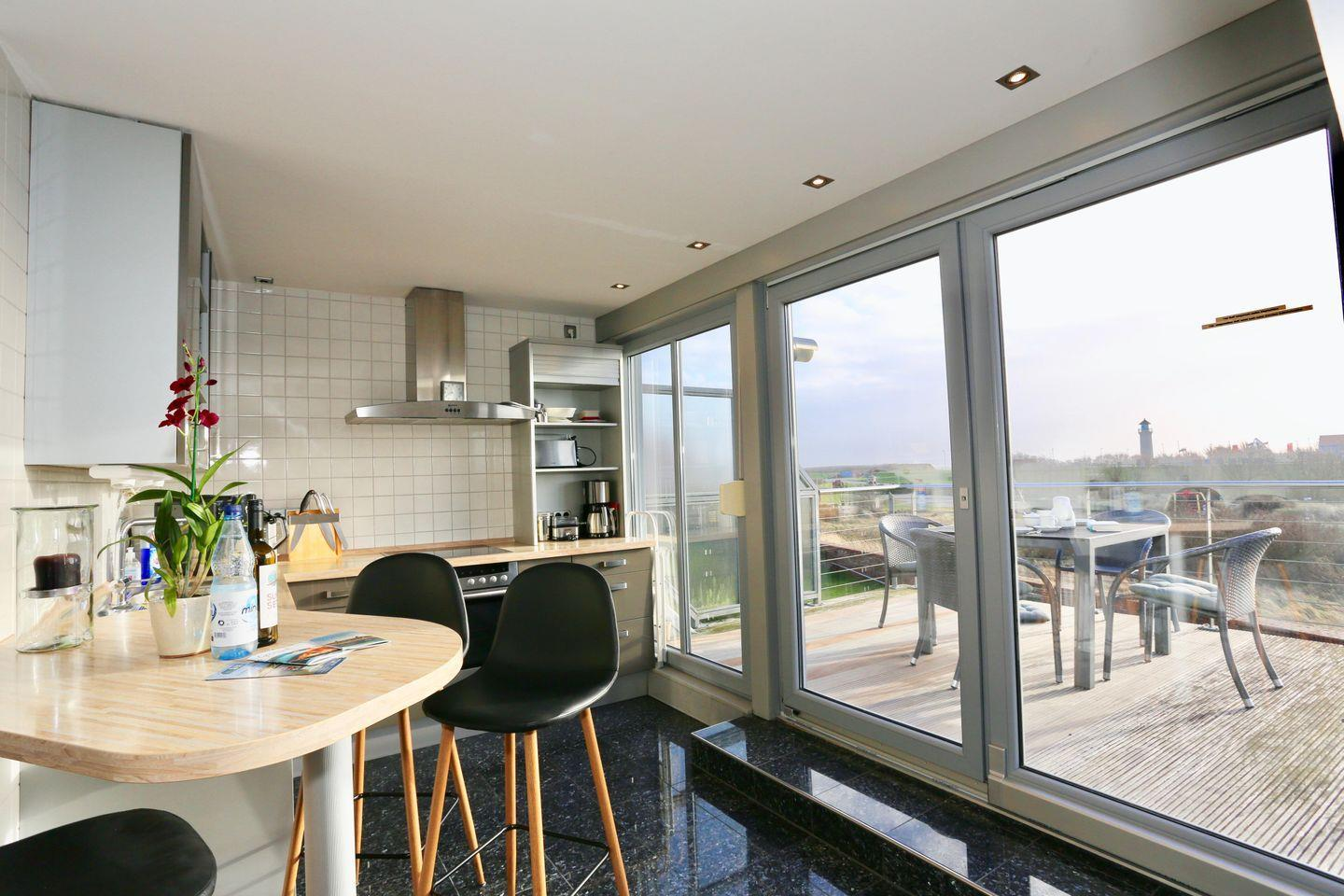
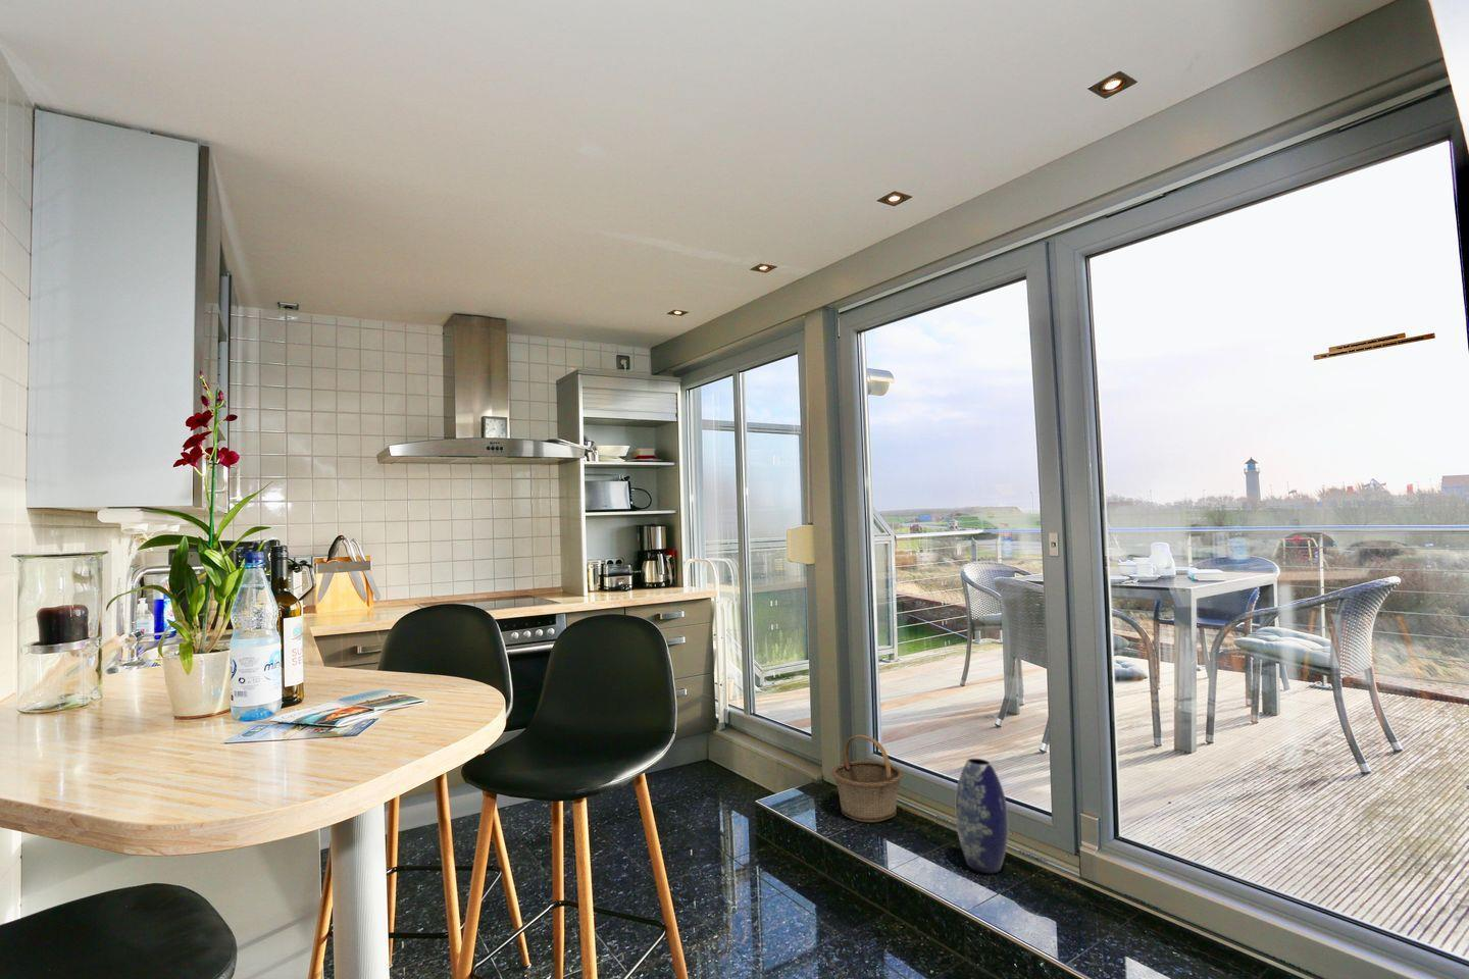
+ basket (866, 774)
+ vase (980, 813)
